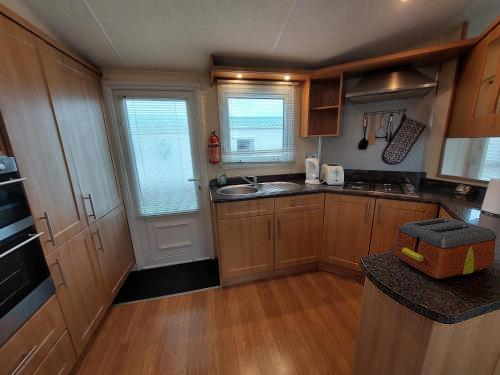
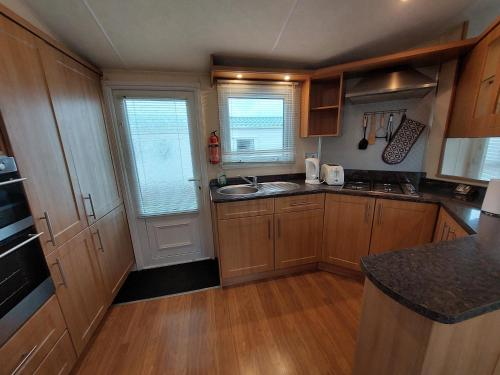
- toaster (440, 245)
